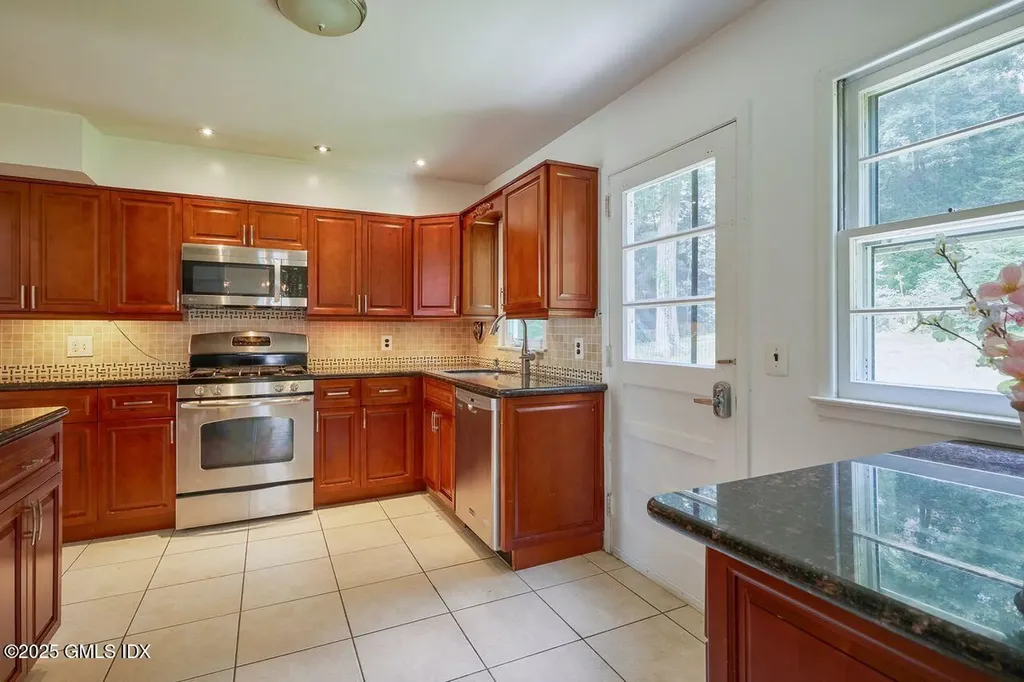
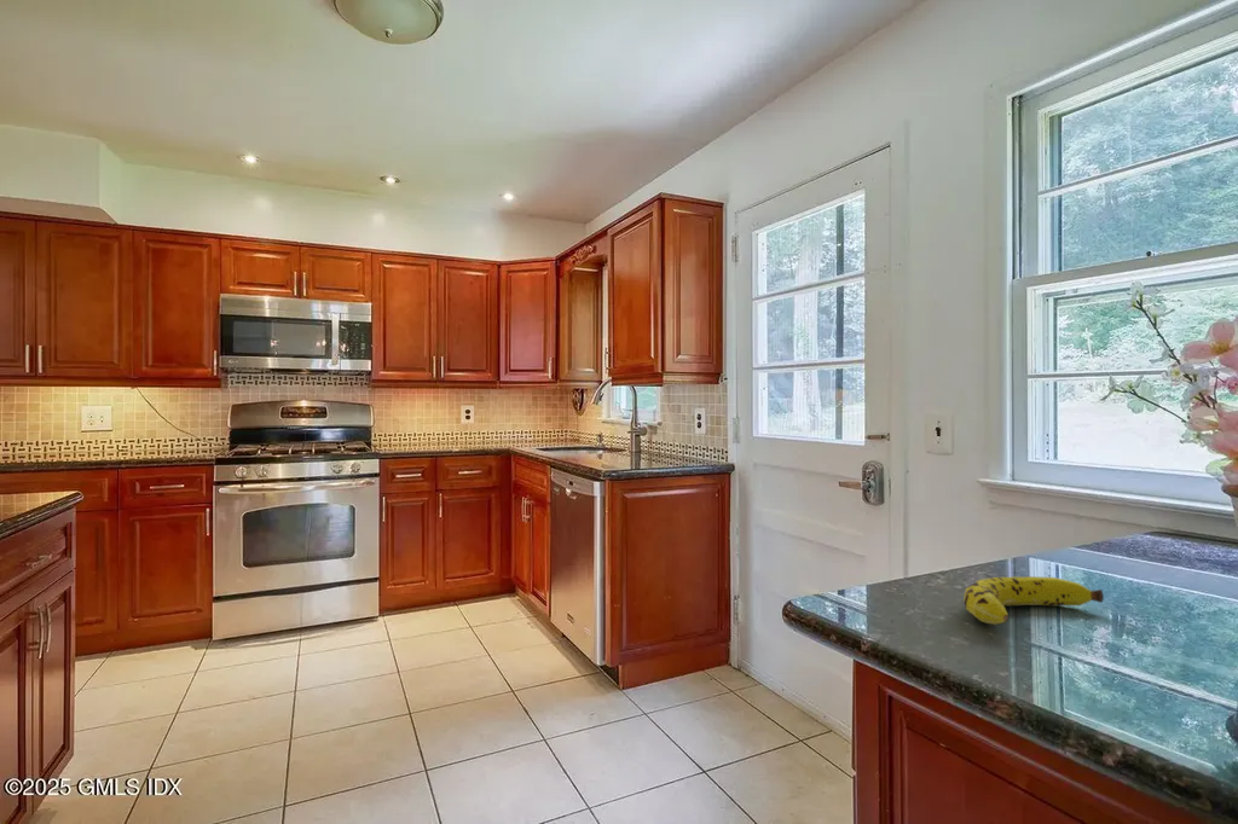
+ fruit (1039, 602)
